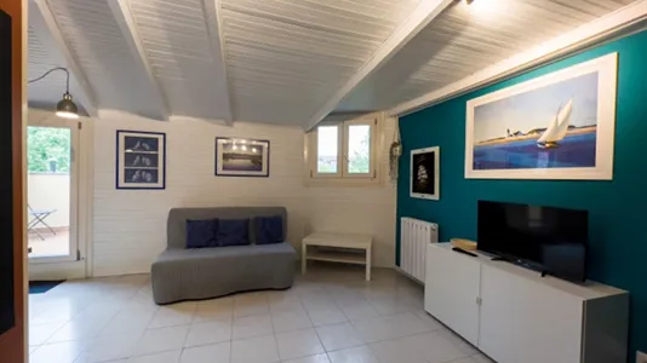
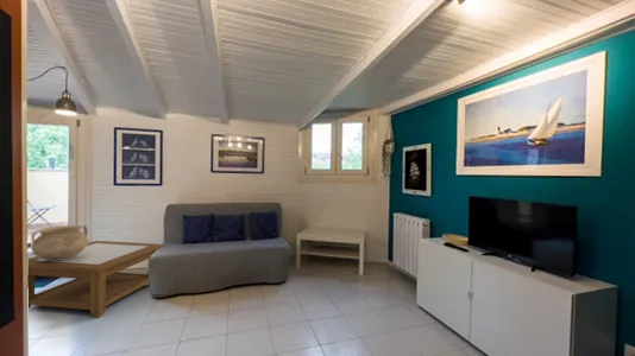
+ coffee table (96, 274)
+ ceramic pot (61, 242)
